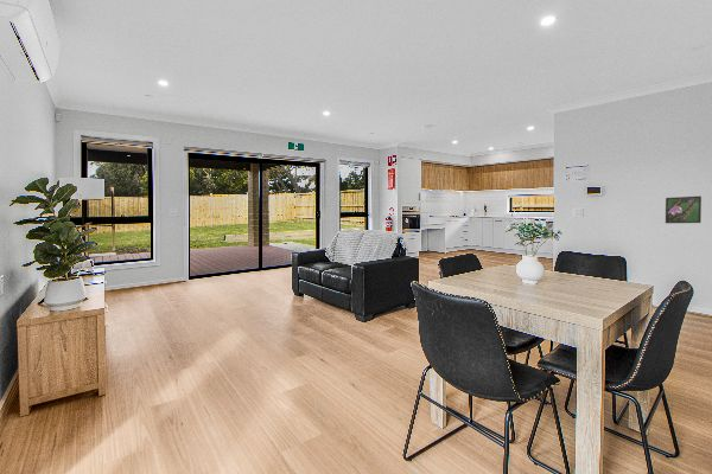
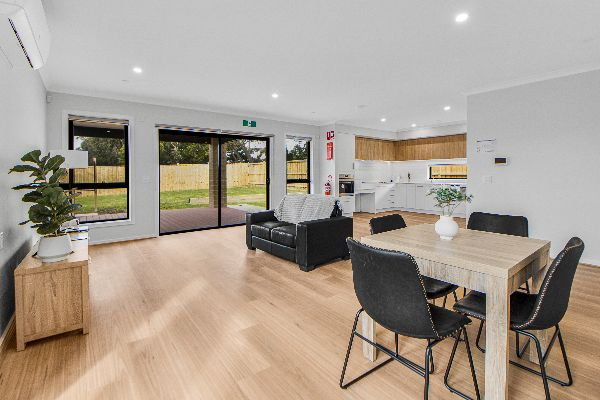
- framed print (682, 210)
